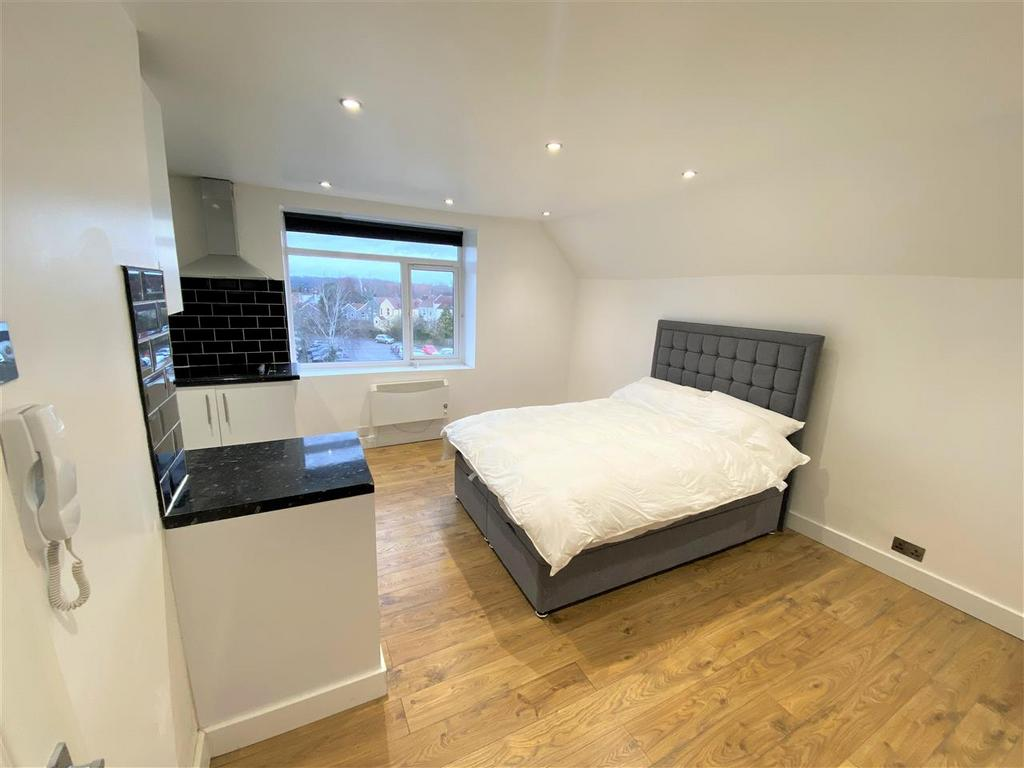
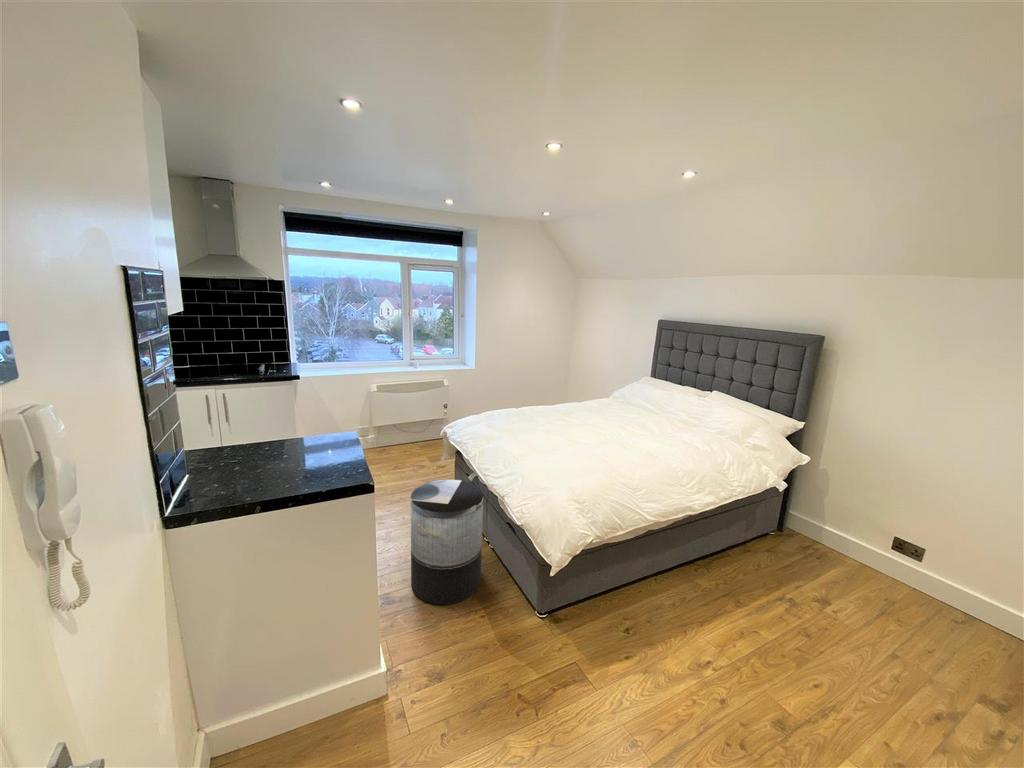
+ trash can (446, 537)
